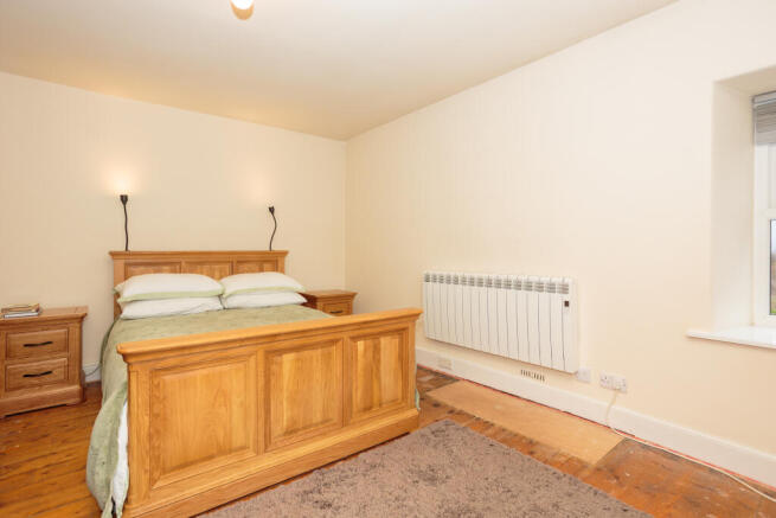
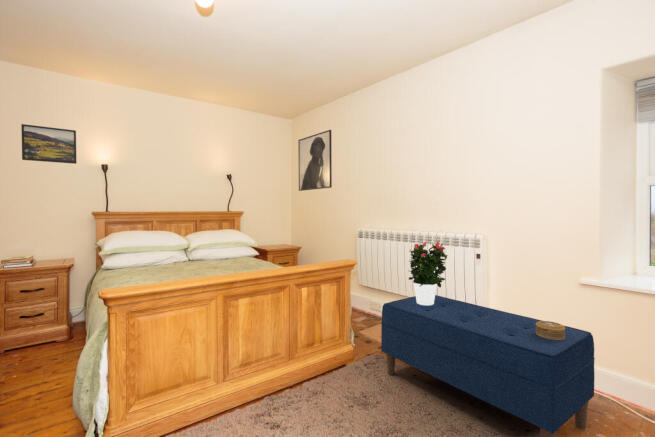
+ bench (472, 356)
+ decorative box (550, 329)
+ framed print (314, 162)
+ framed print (50, 144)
+ potted flower (426, 272)
